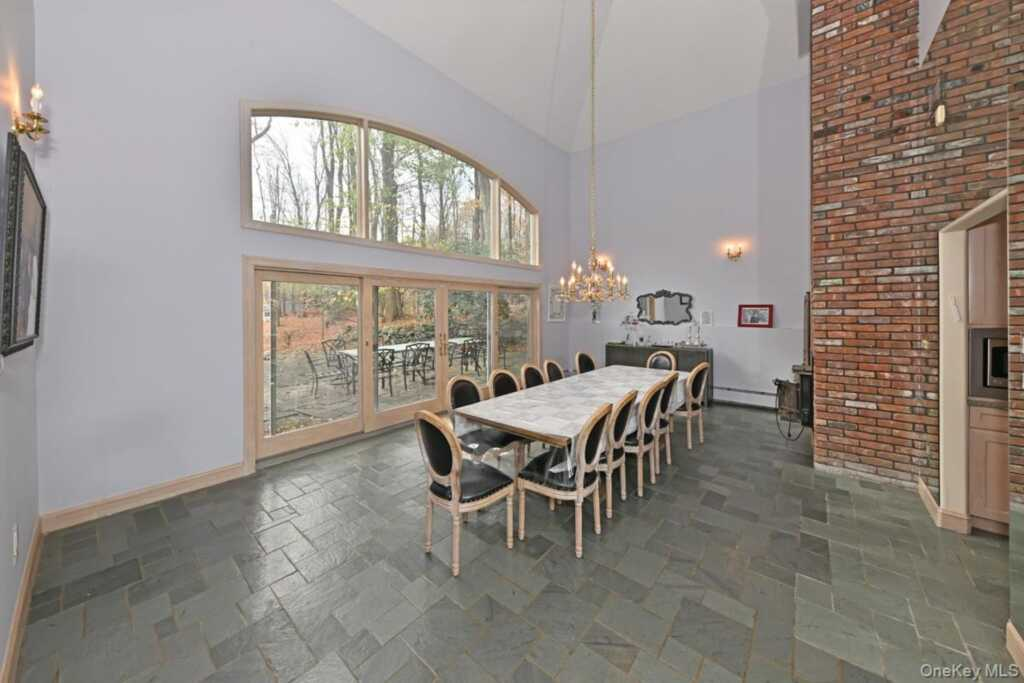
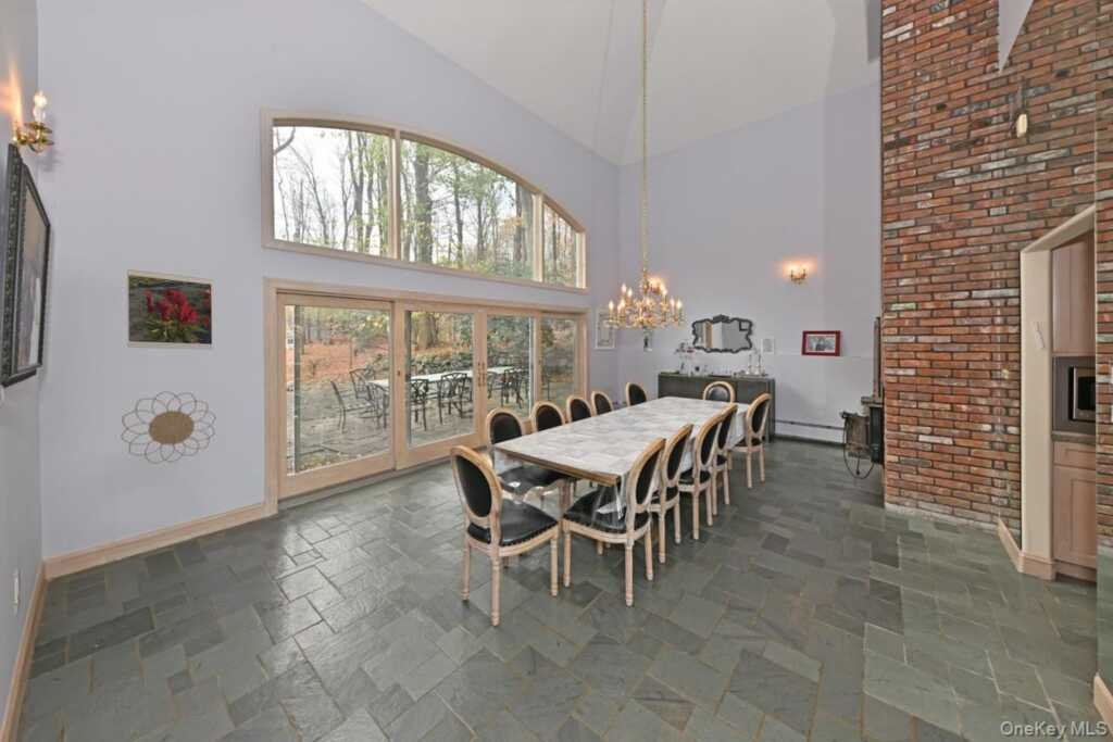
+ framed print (172, 311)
+ decorative wall piece (171, 426)
